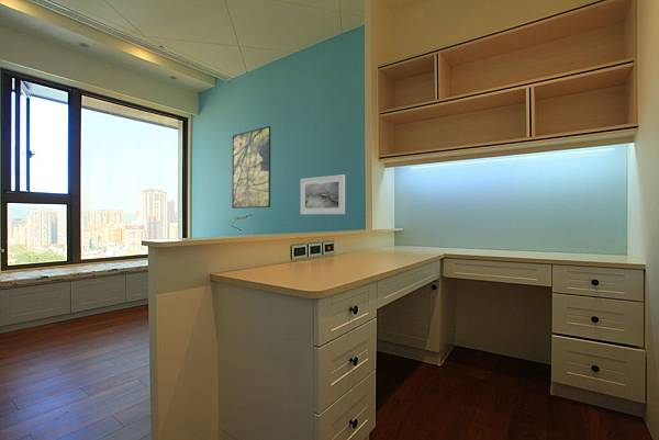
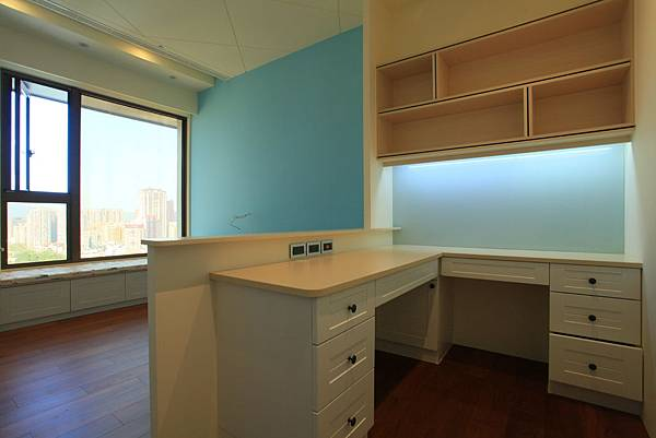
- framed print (250, 169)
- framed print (321, 195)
